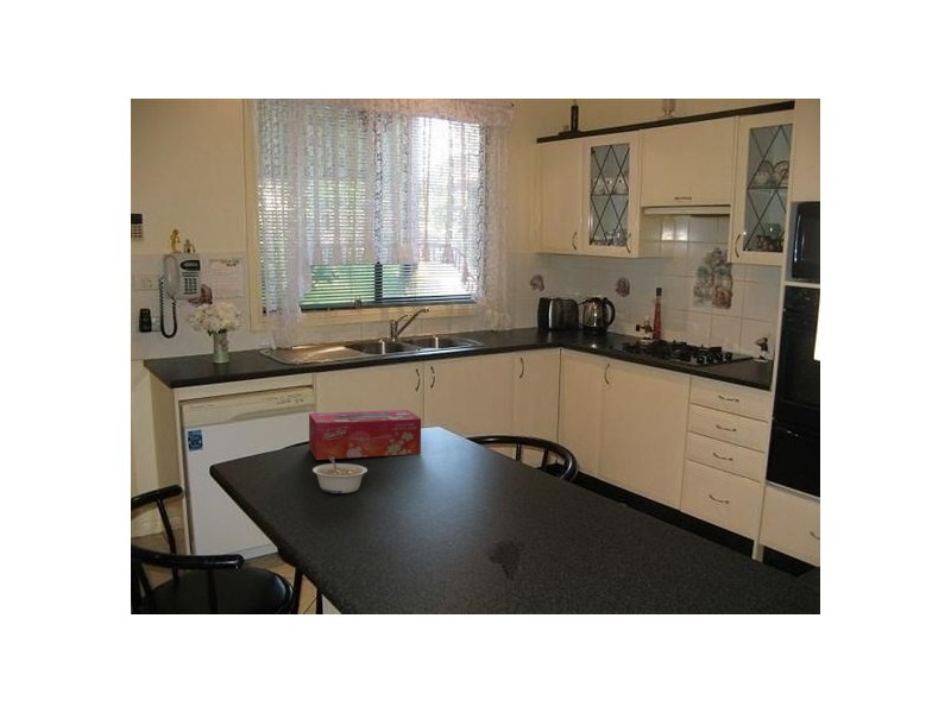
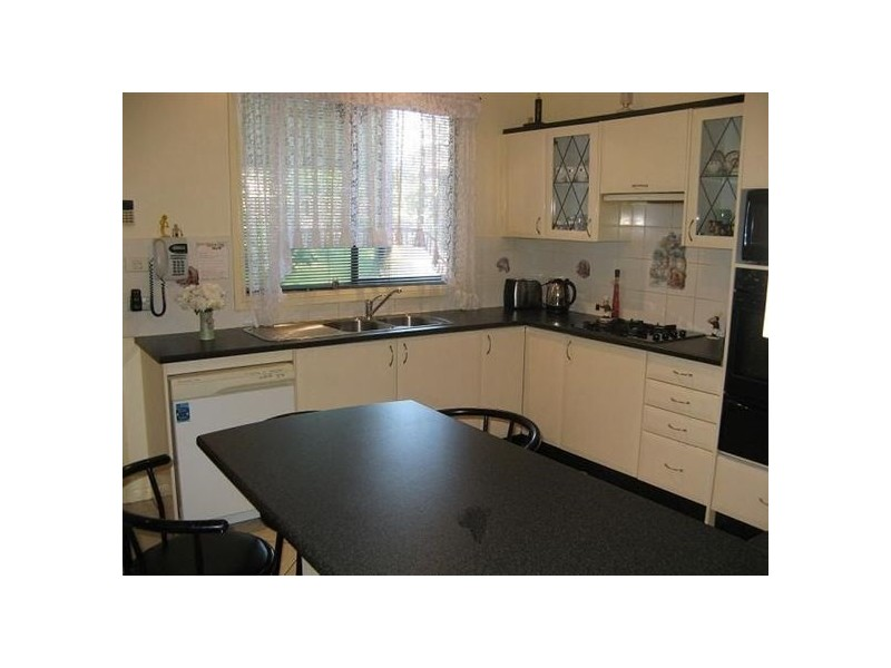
- legume (338, 477)
- tissue box (364, 433)
